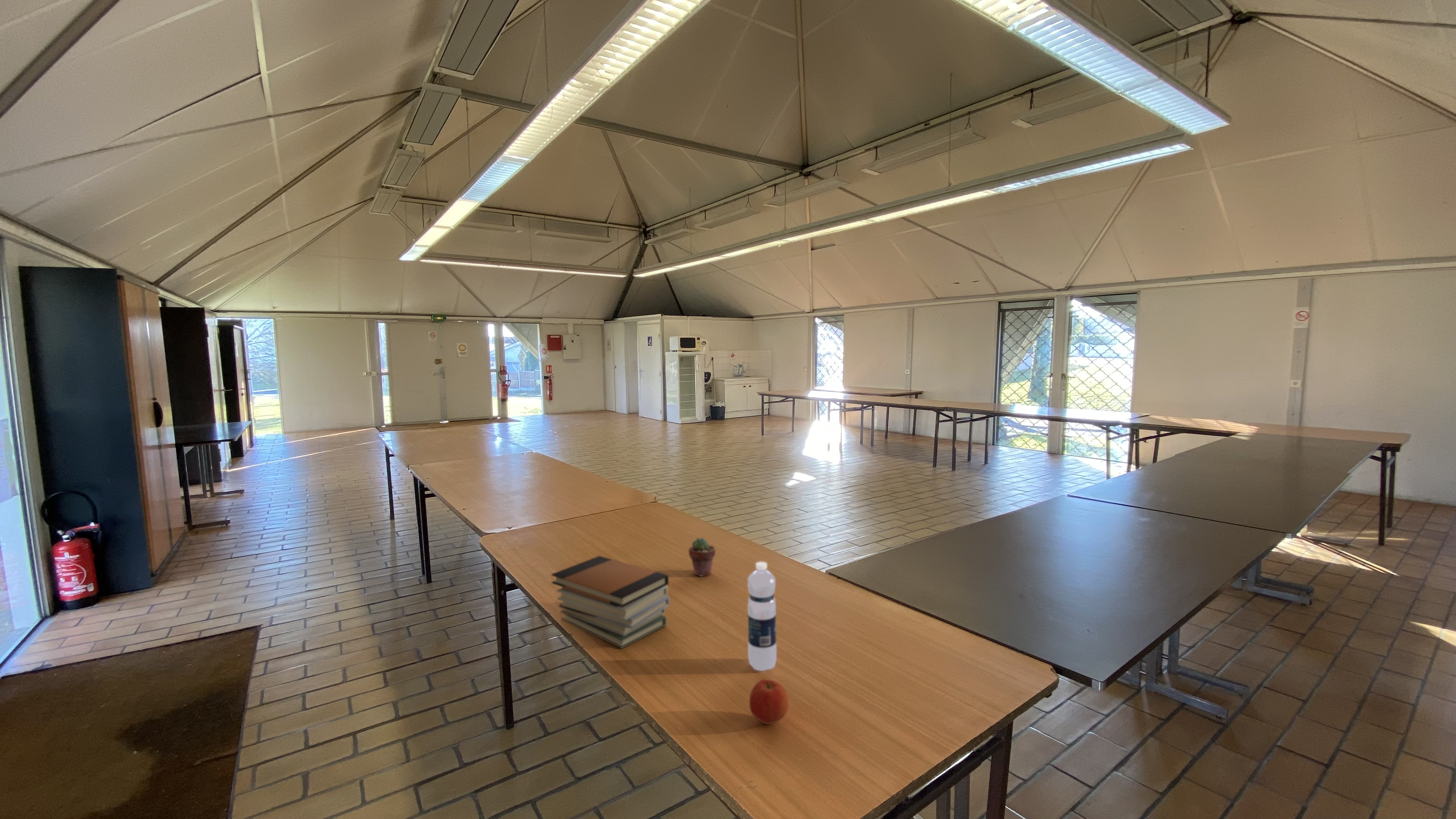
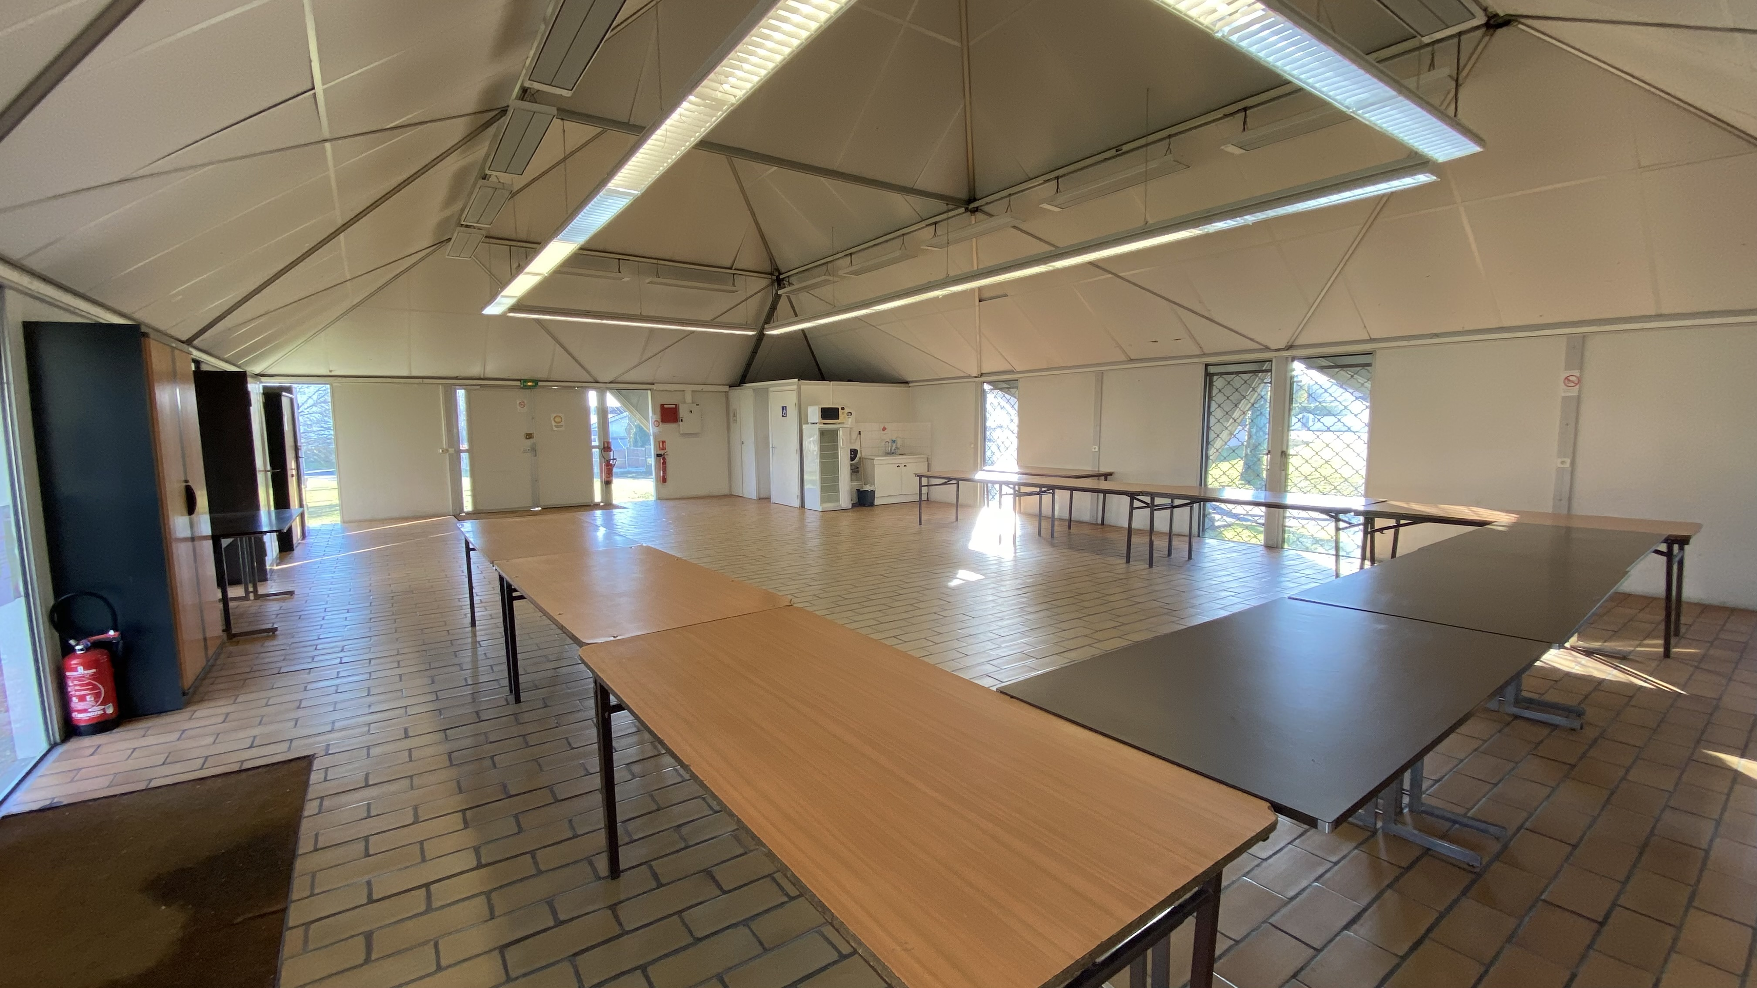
- water bottle (762, 614)
- potted succulent (702, 555)
- apple (768, 701)
- book stack (612, 599)
